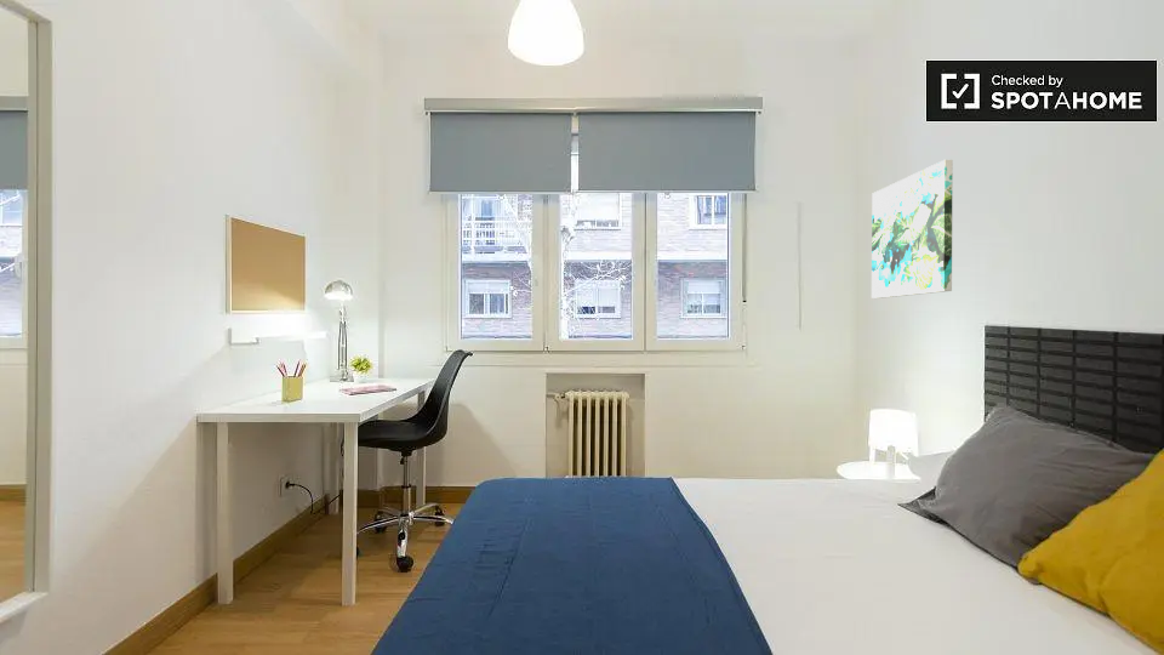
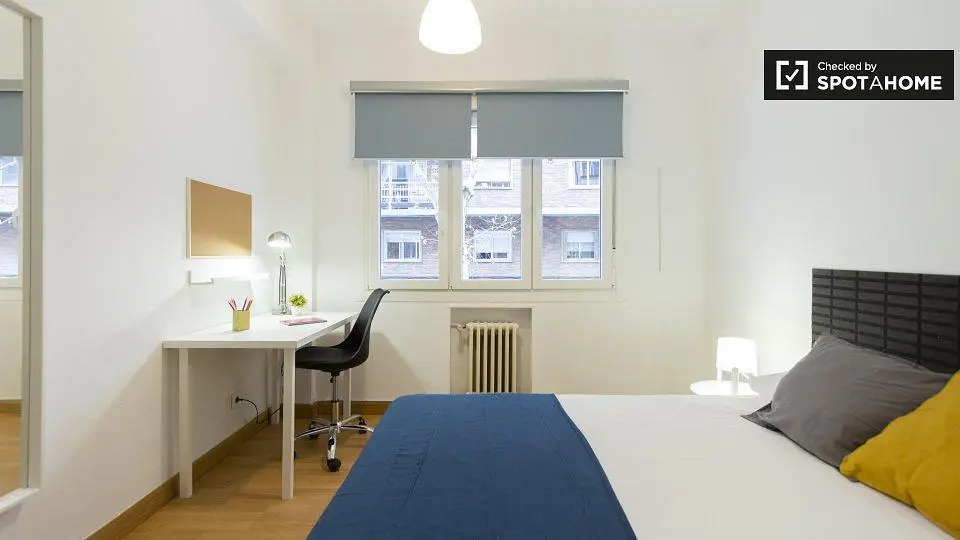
- wall art (907, 237)
